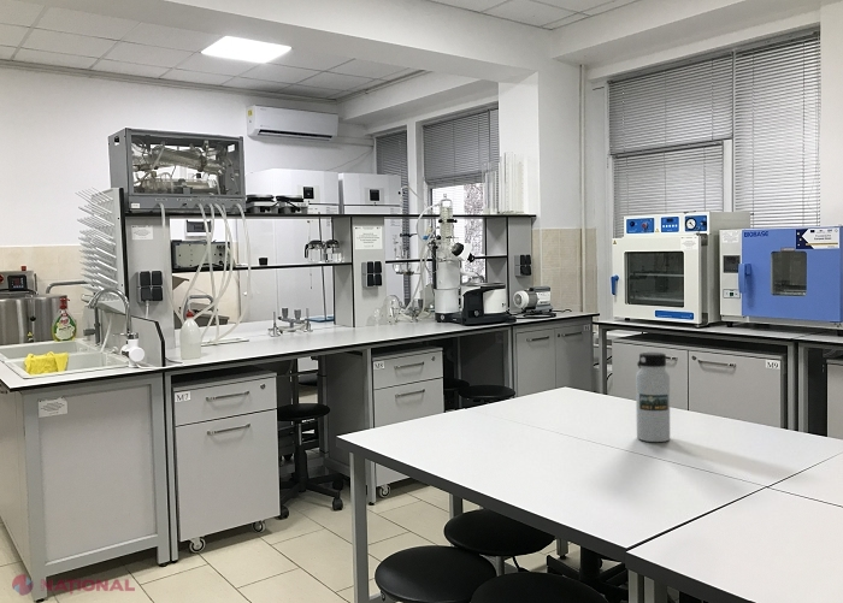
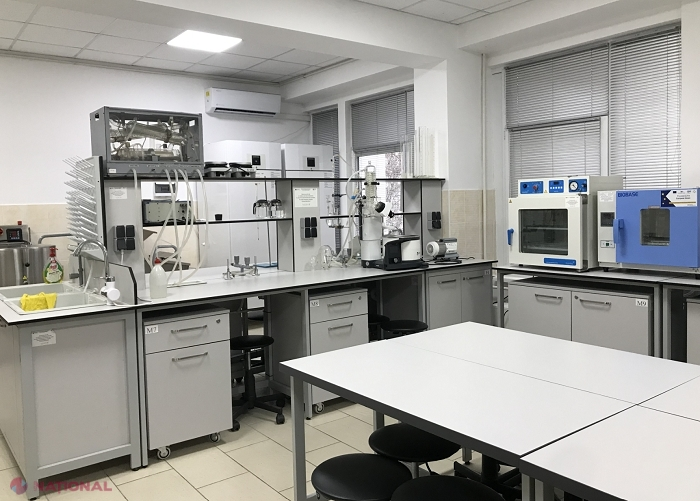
- water bottle (653, 395)
